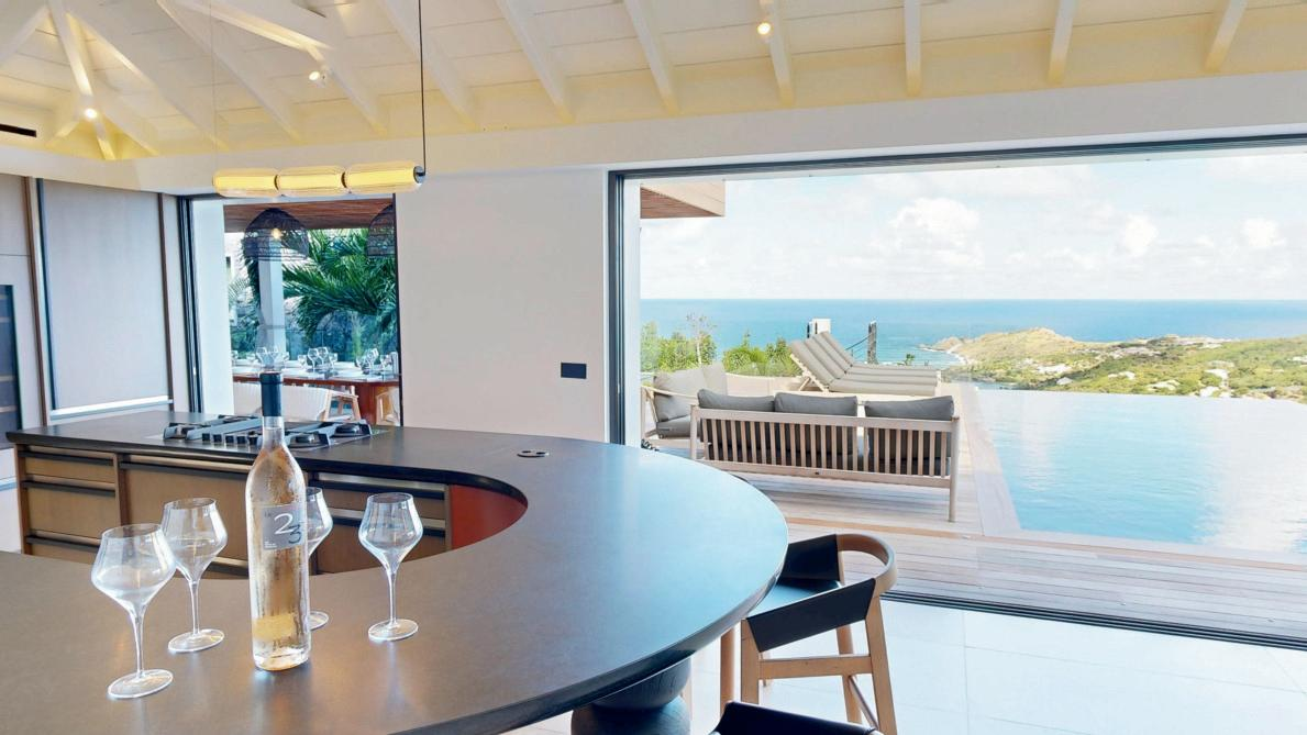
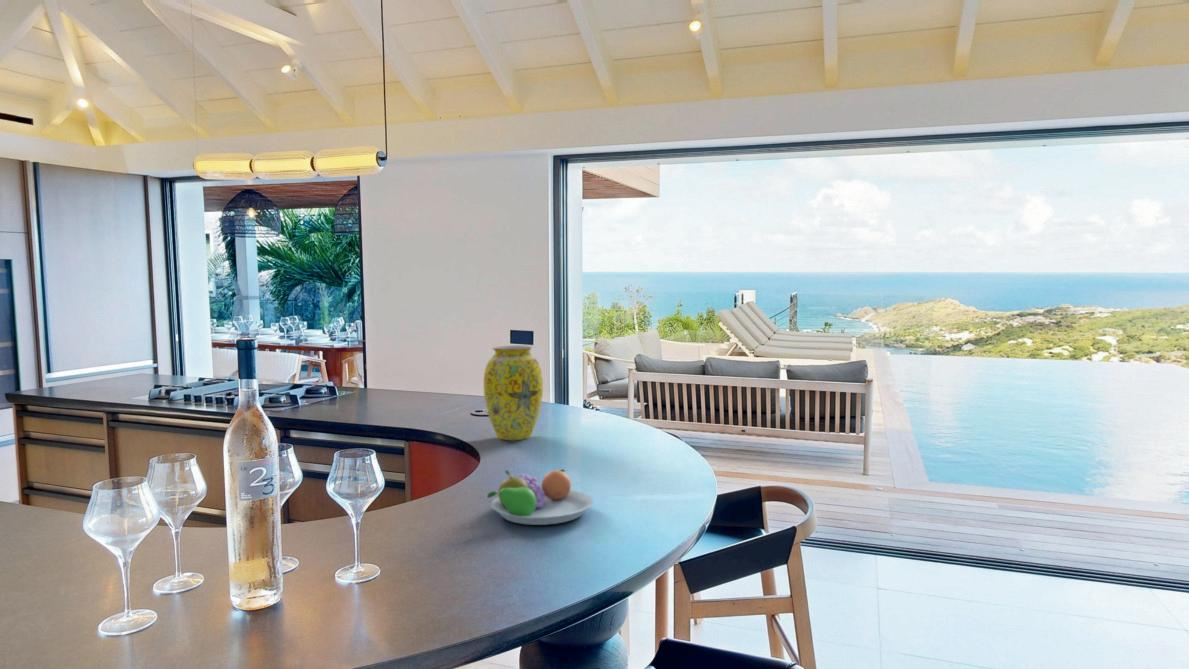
+ vase (513, 392)
+ fruit bowl (538, 492)
